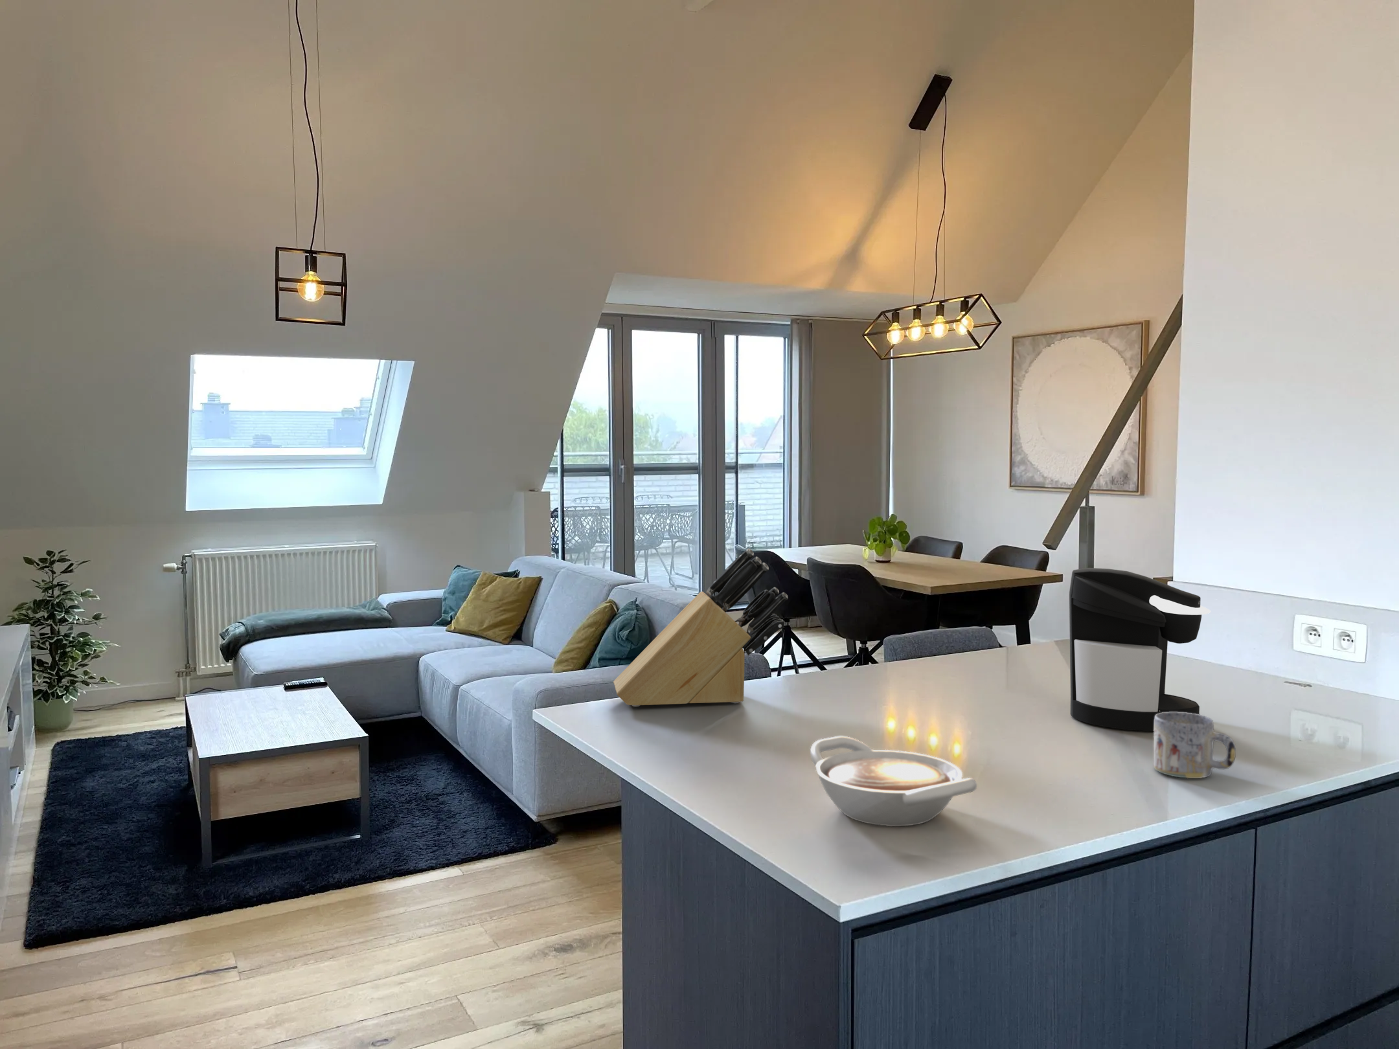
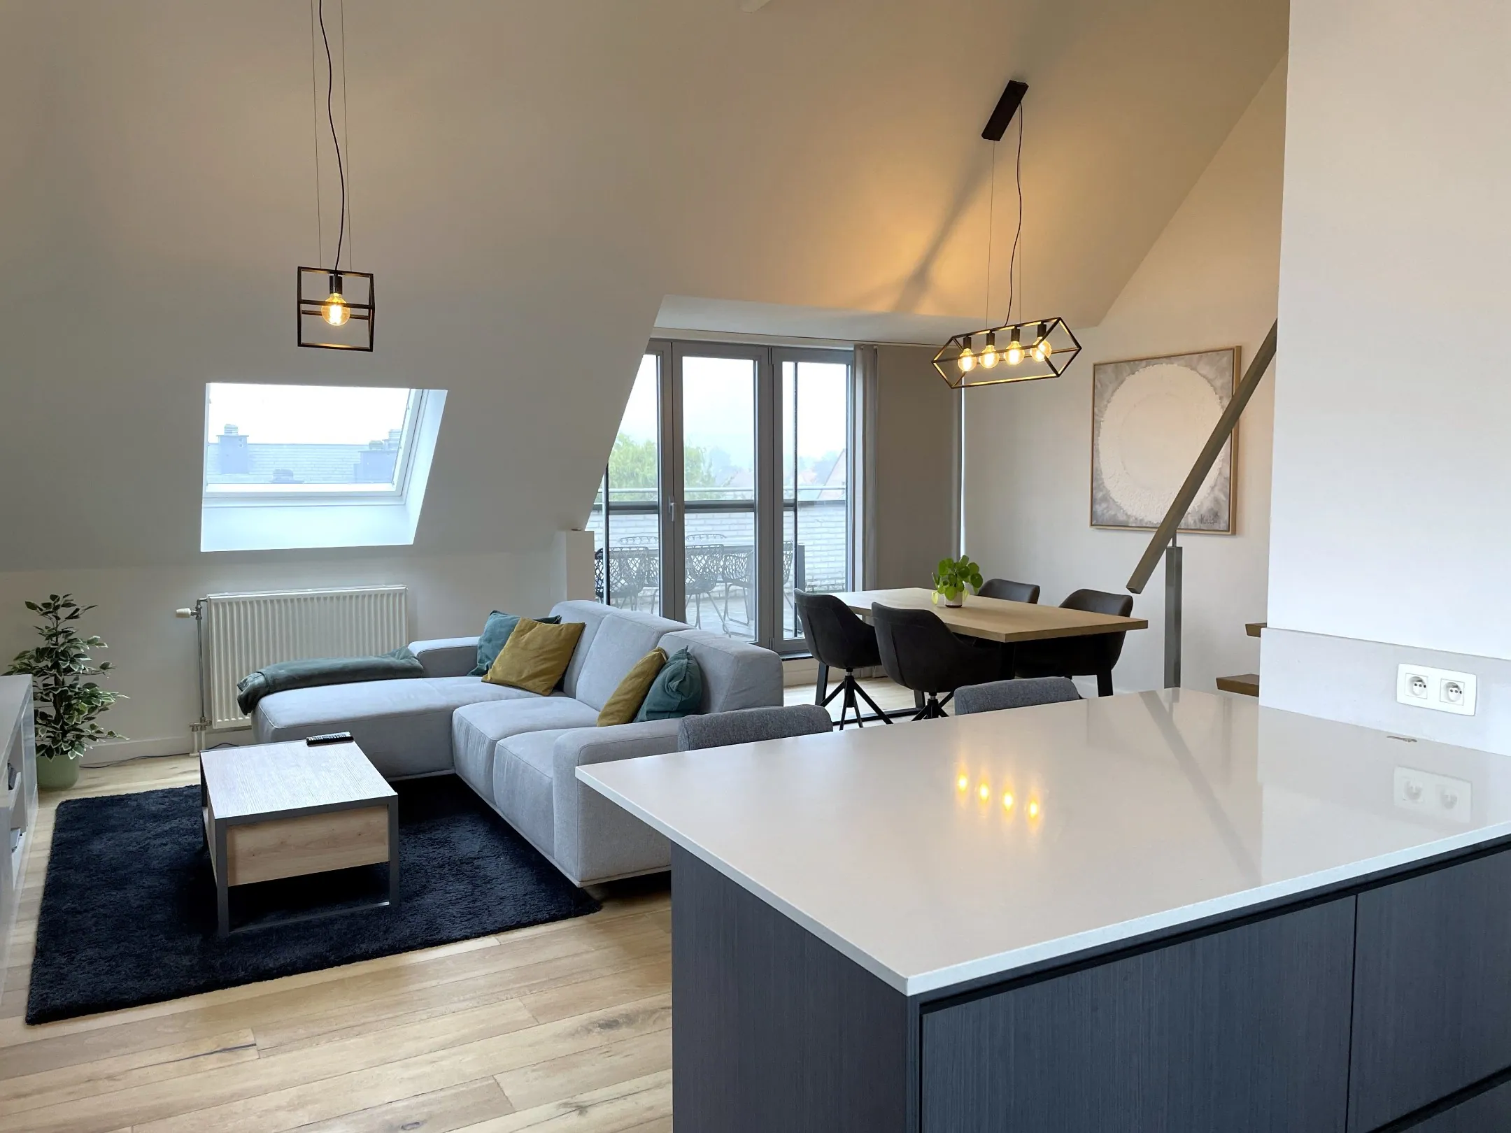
- mug (1194, 746)
- bowl (888, 785)
- knife block (701, 625)
- coffee maker (1137, 645)
